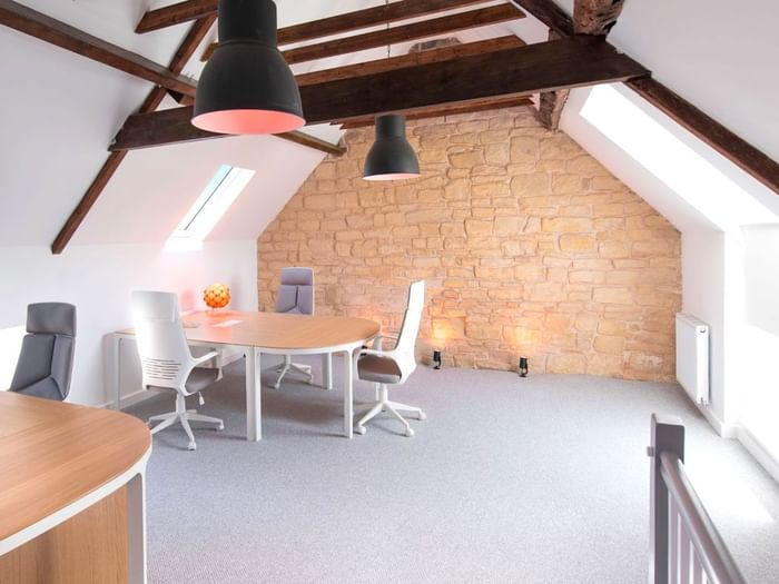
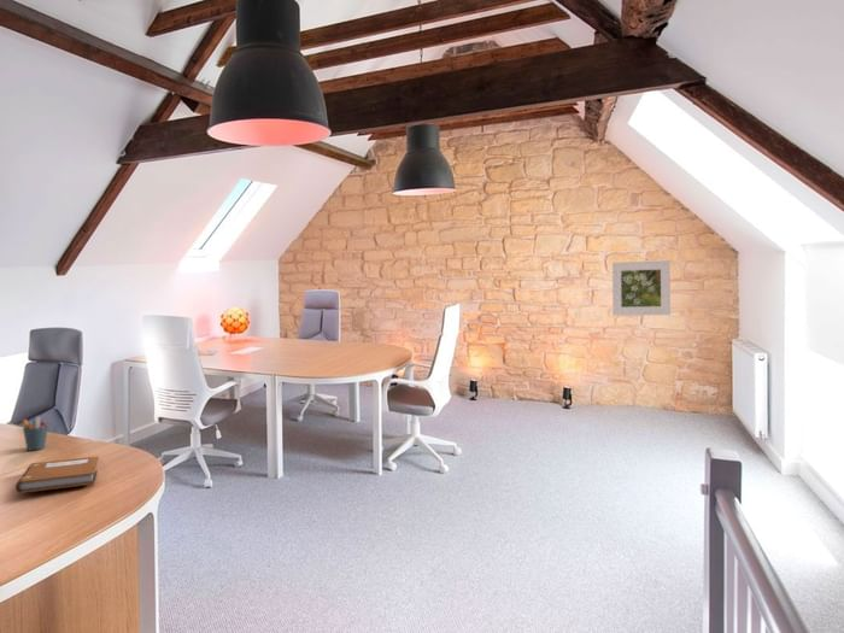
+ pen holder (35, 432)
+ notebook (60, 473)
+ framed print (640, 288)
